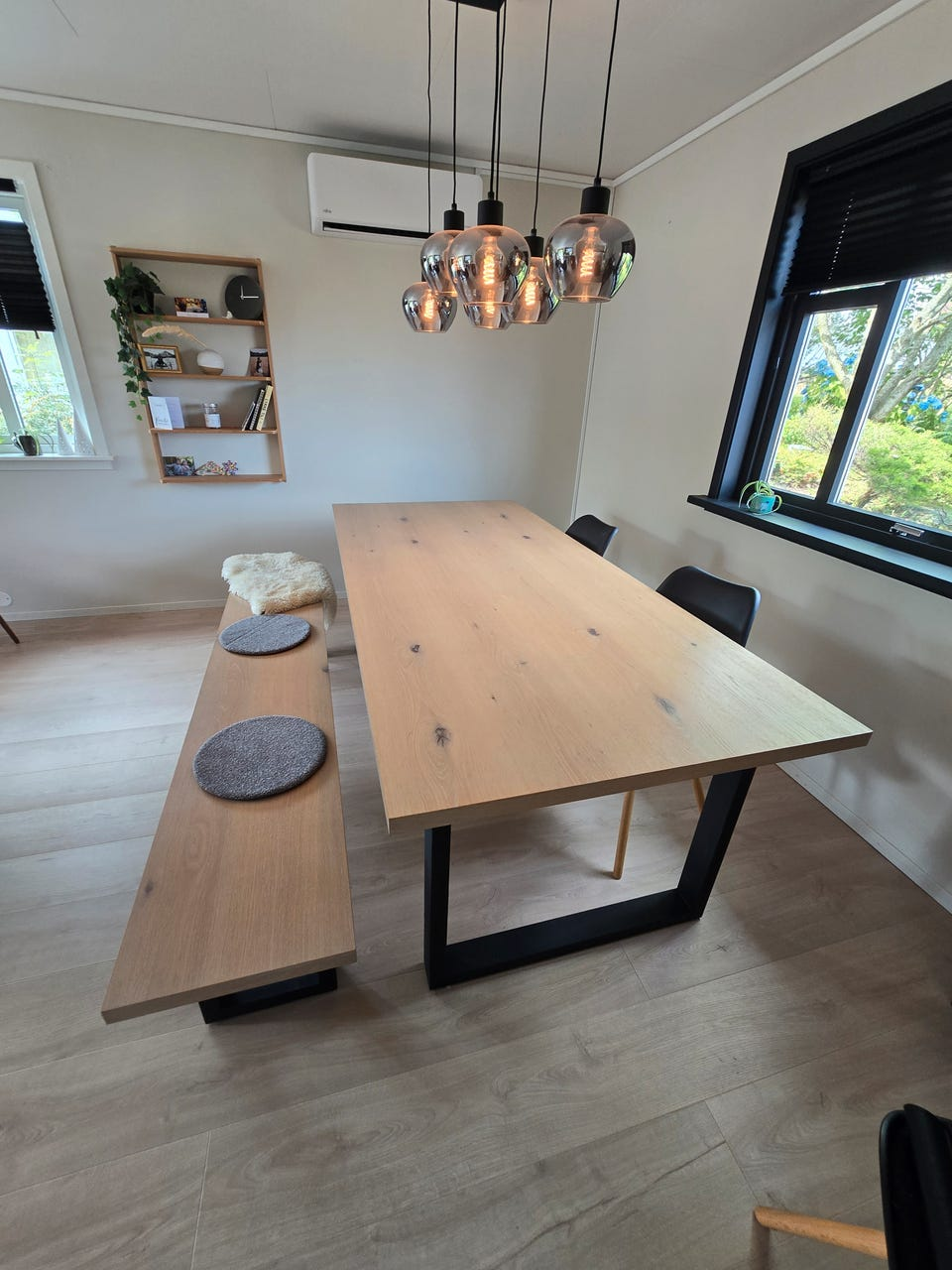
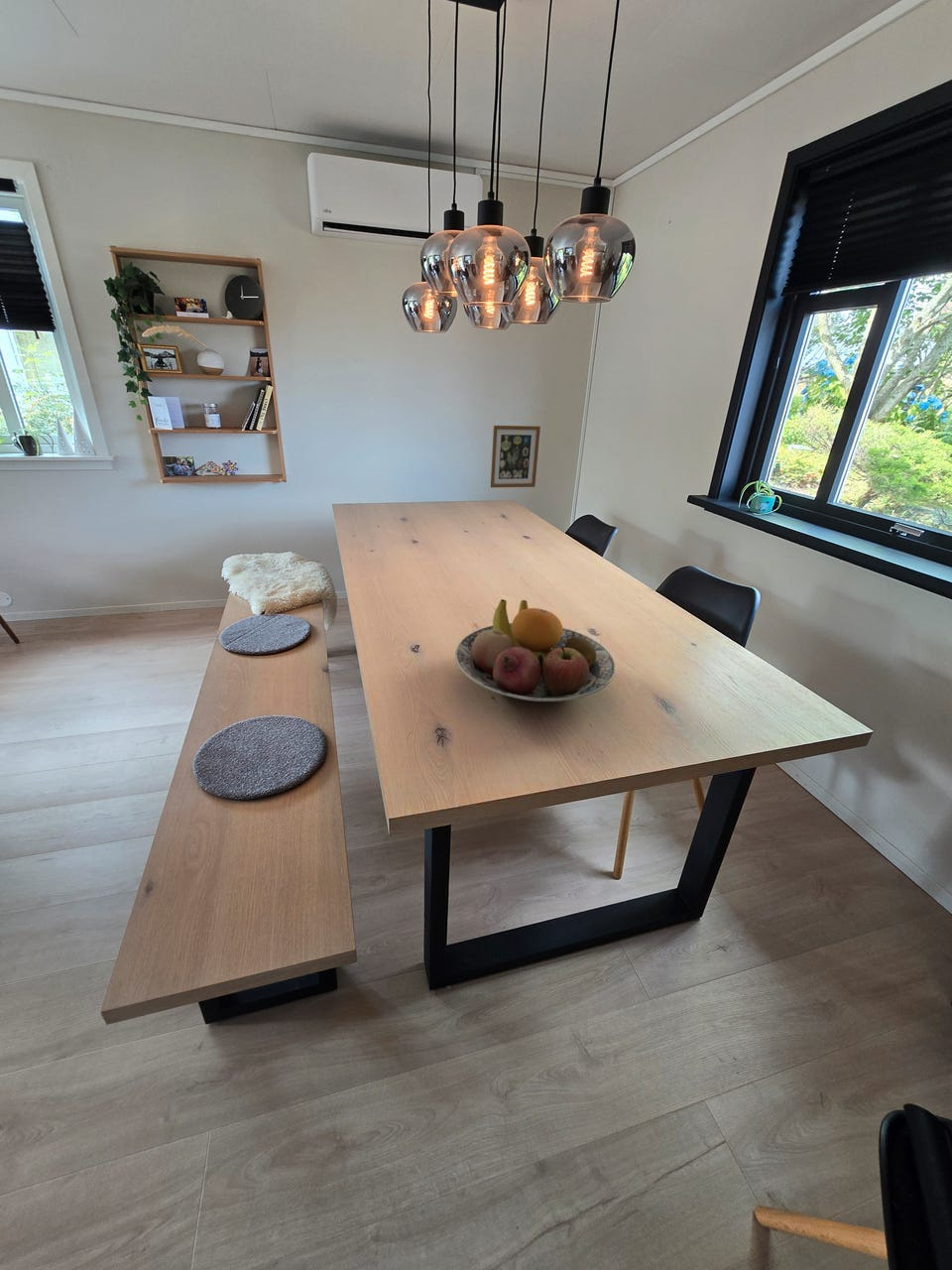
+ fruit bowl (535, 650)
+ wall art (515, 456)
